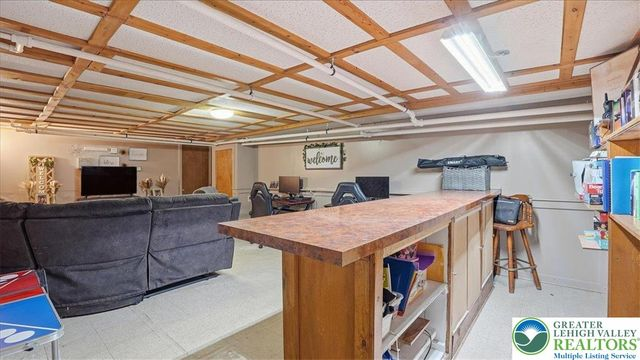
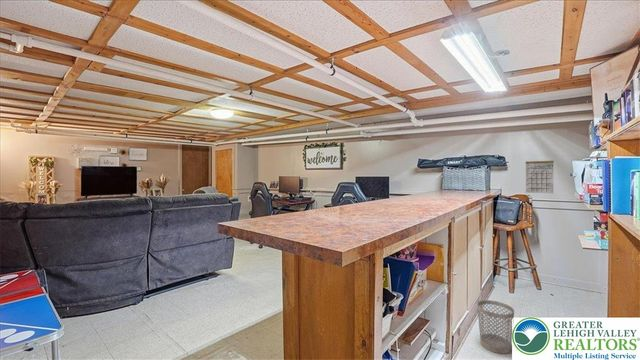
+ wastebasket (495, 326)
+ calendar (539, 173)
